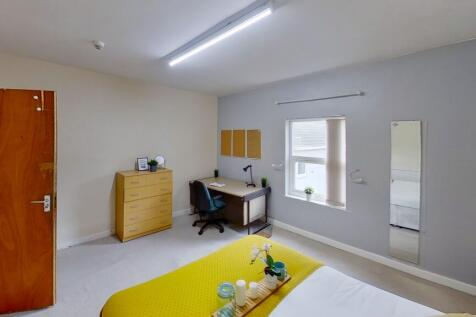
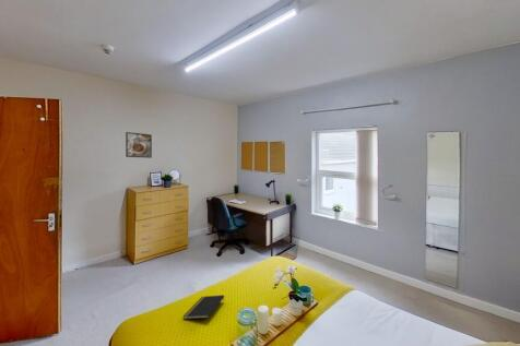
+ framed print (139, 145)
+ notepad (204, 306)
